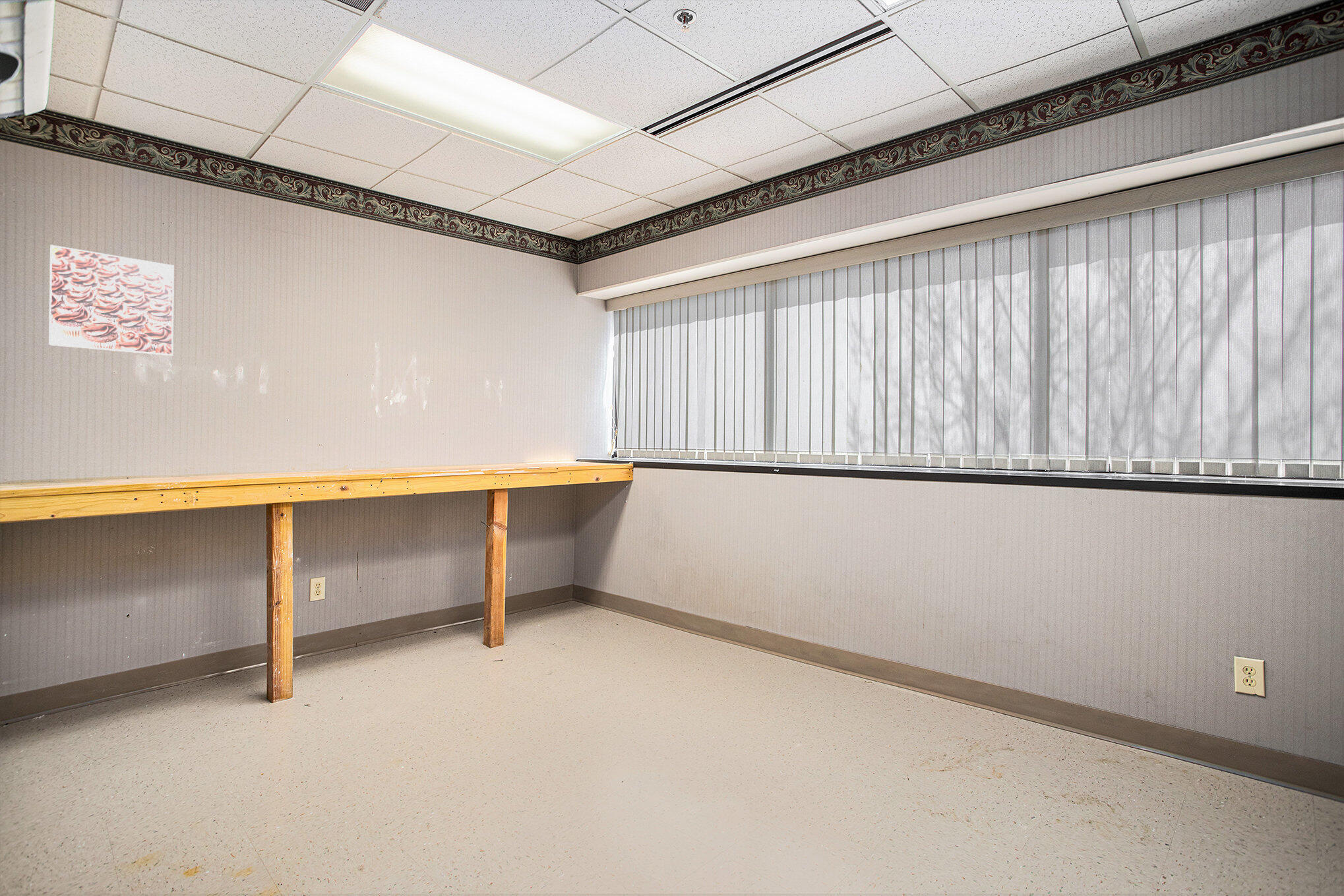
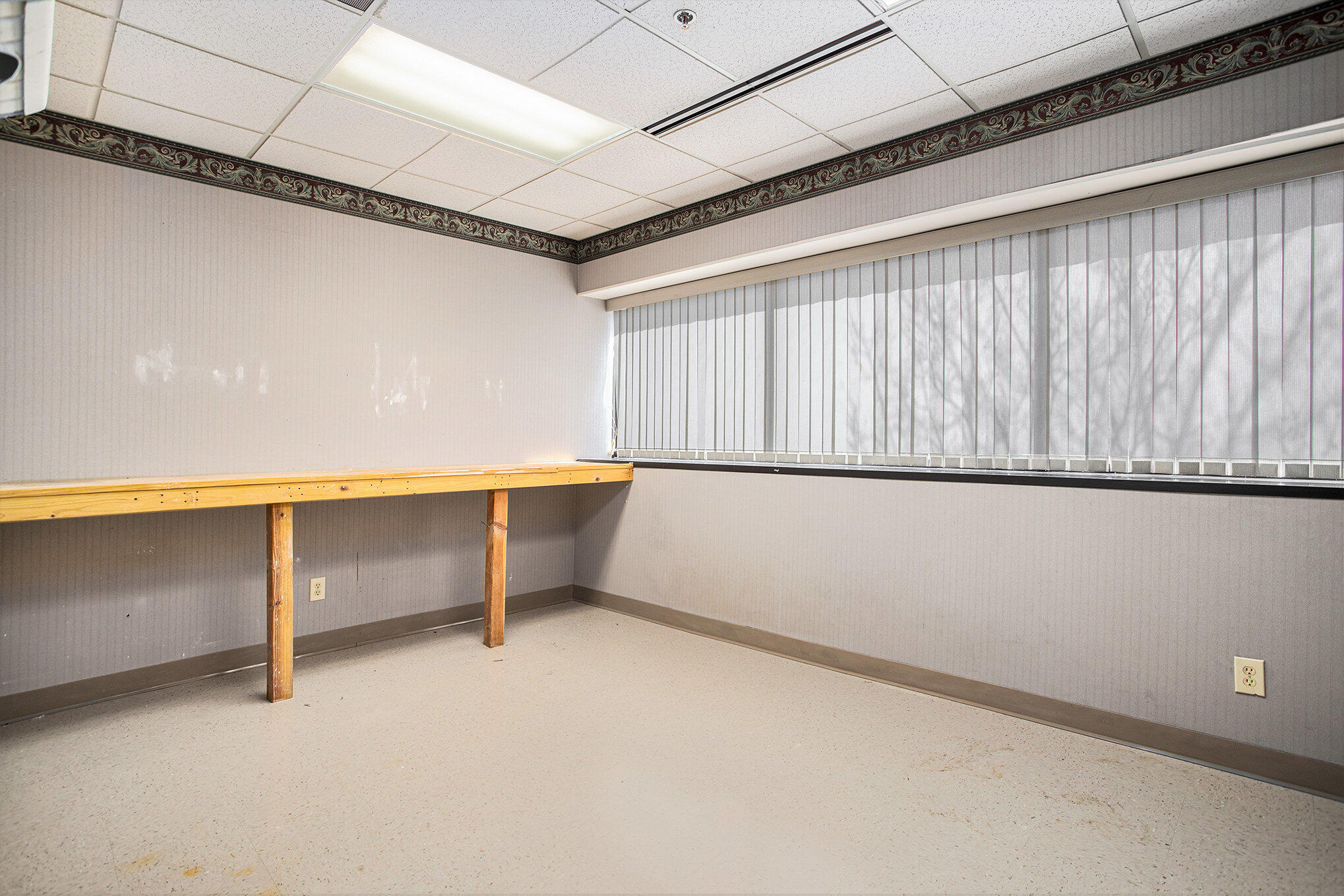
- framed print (114, 303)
